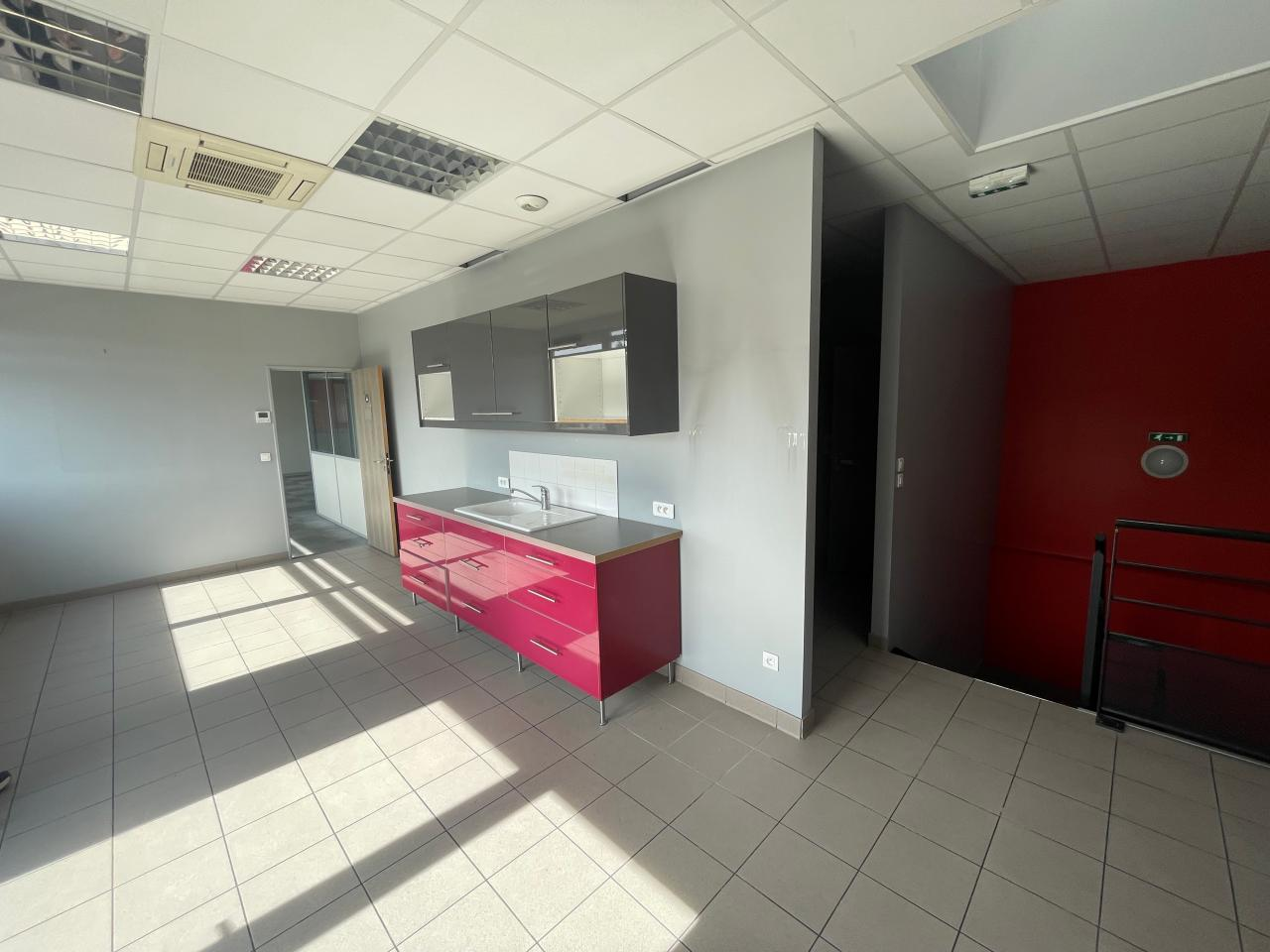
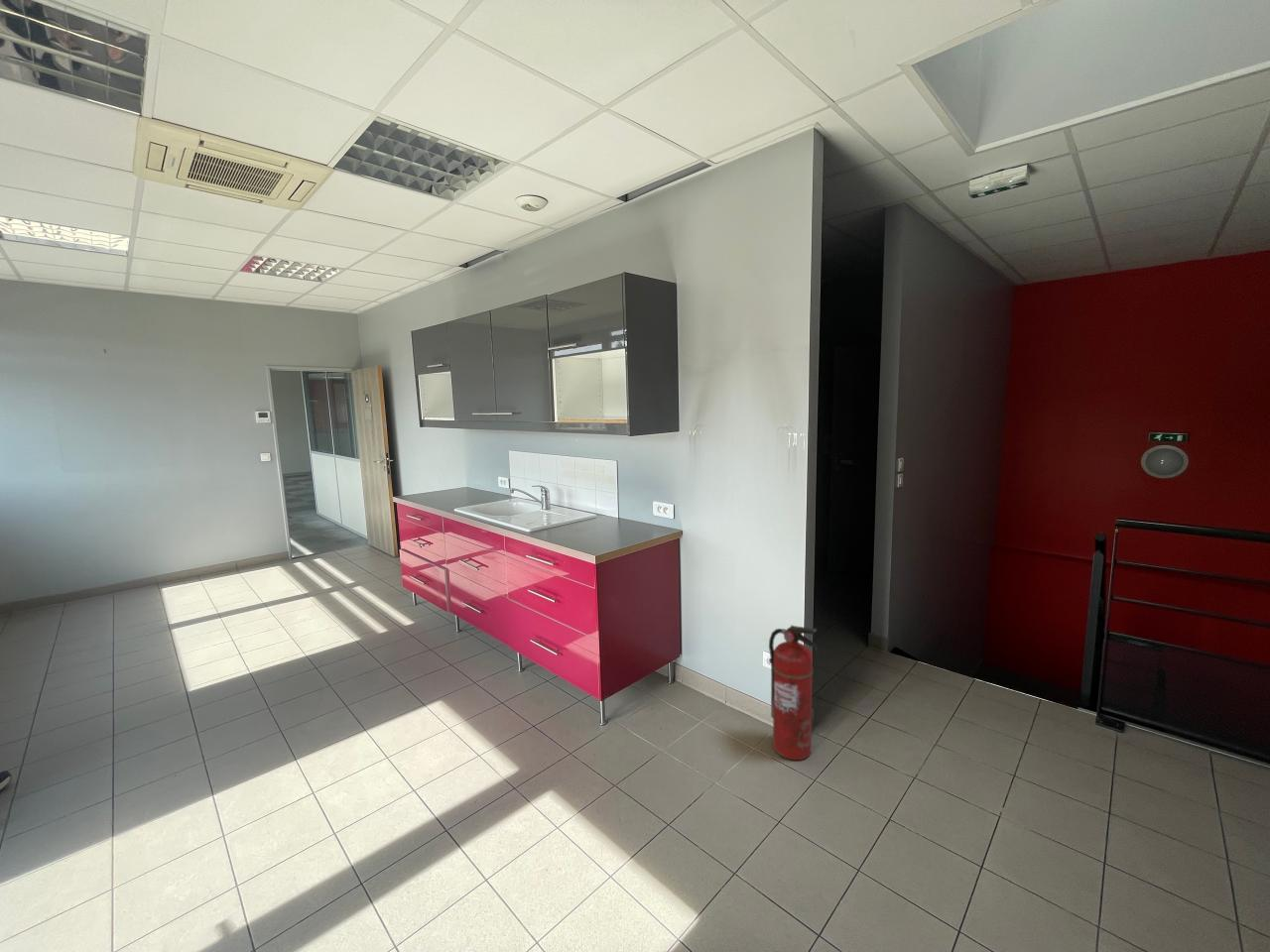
+ fire extinguisher (792, 686)
